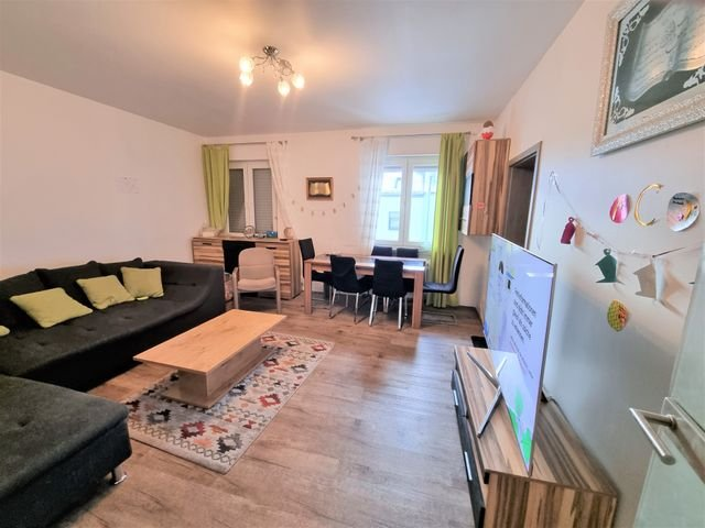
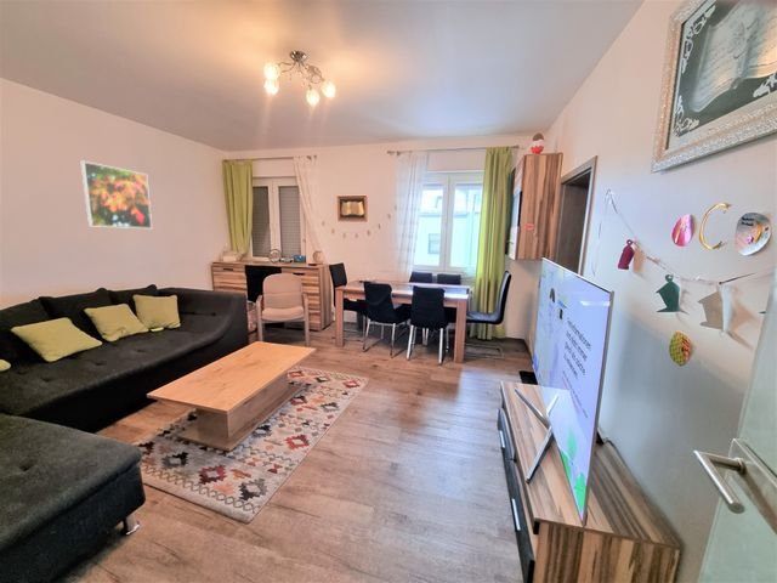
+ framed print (119, 198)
